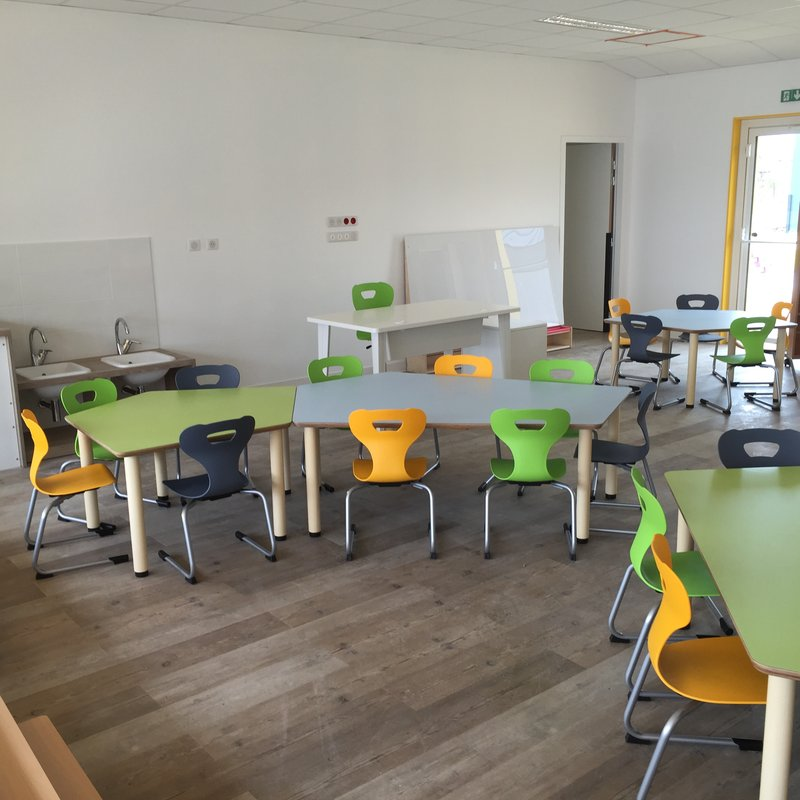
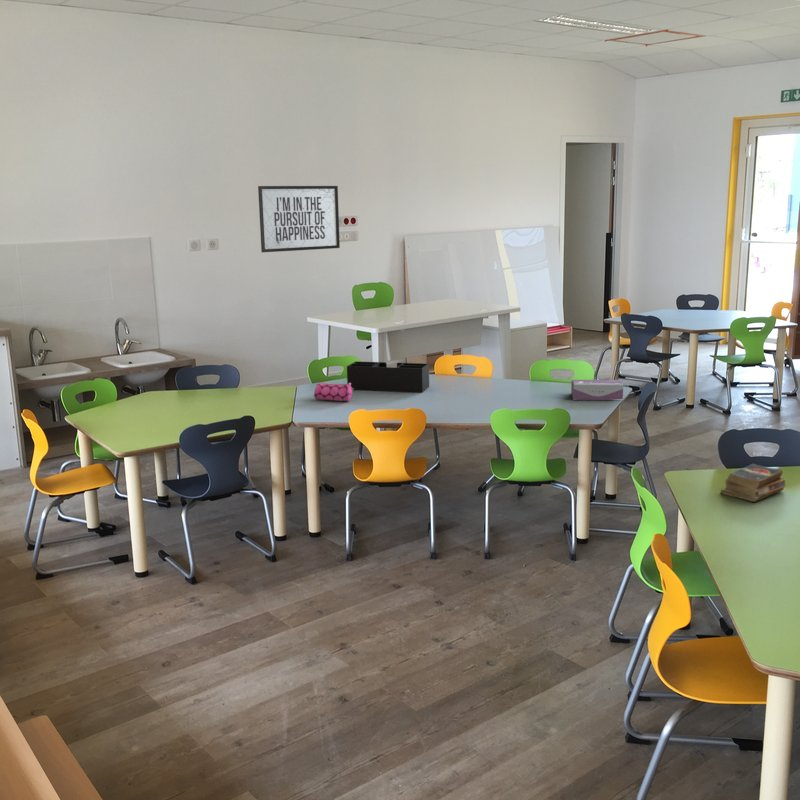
+ tissue box (596, 389)
+ desk organizer (388, 376)
+ books (753, 481)
+ pencil case (333, 391)
+ mirror (300, 218)
